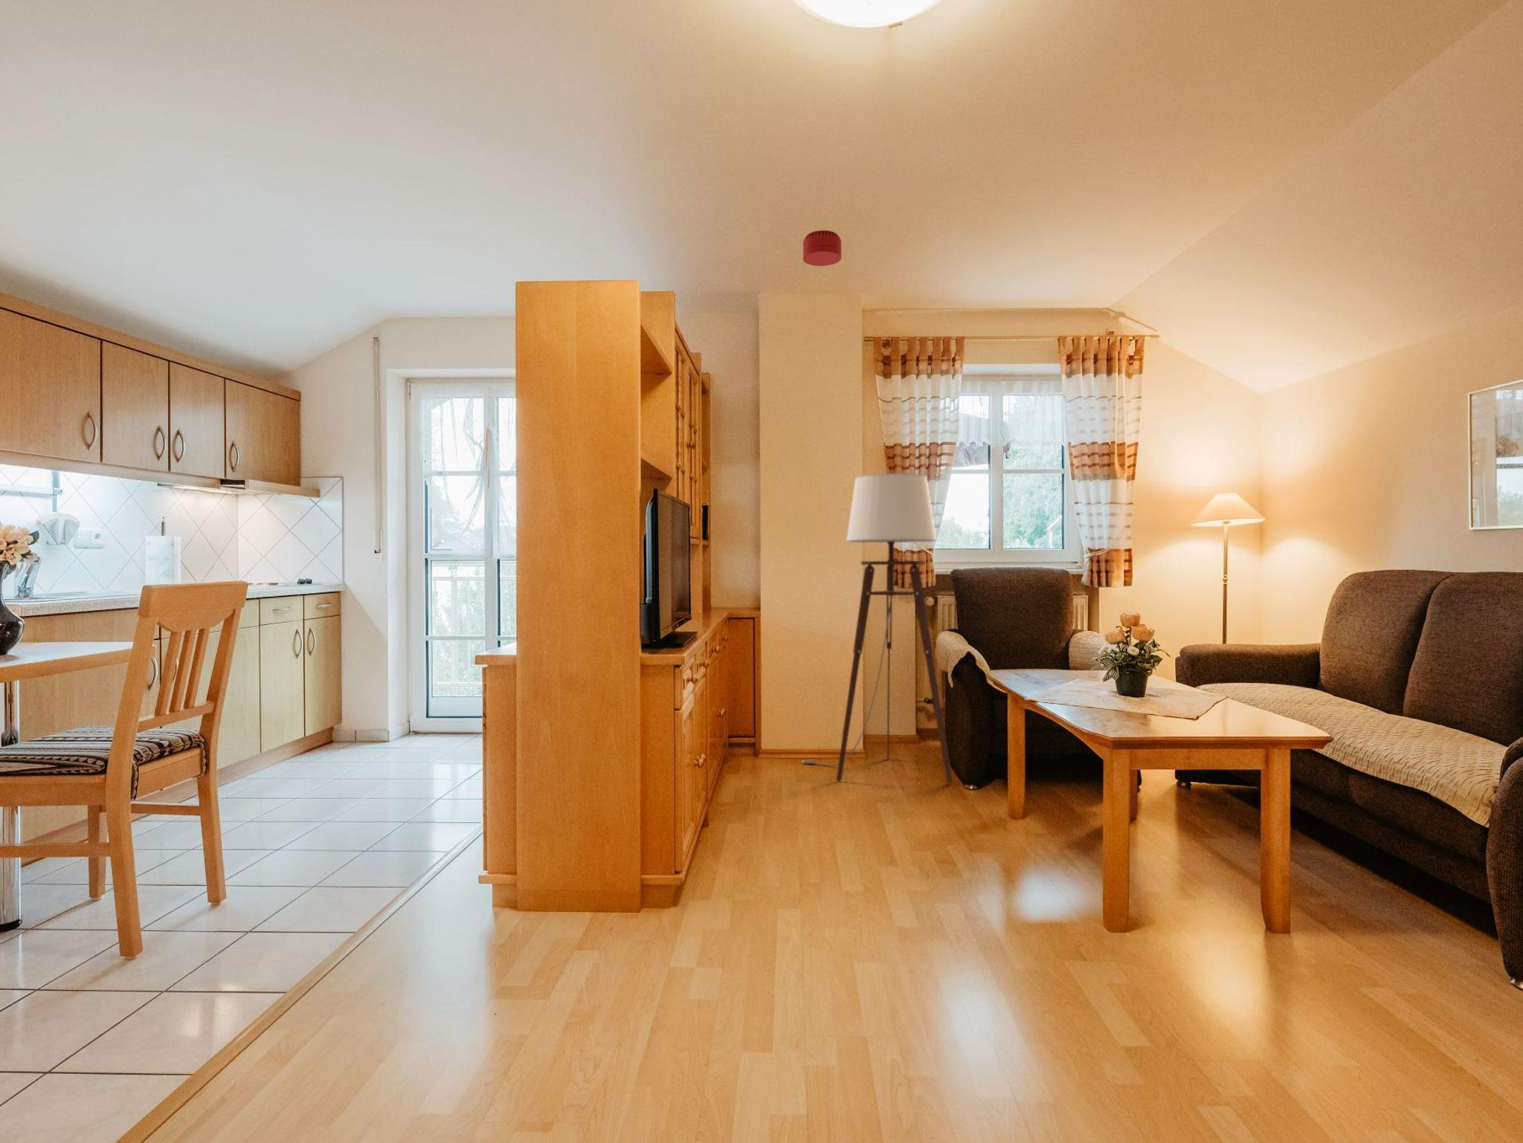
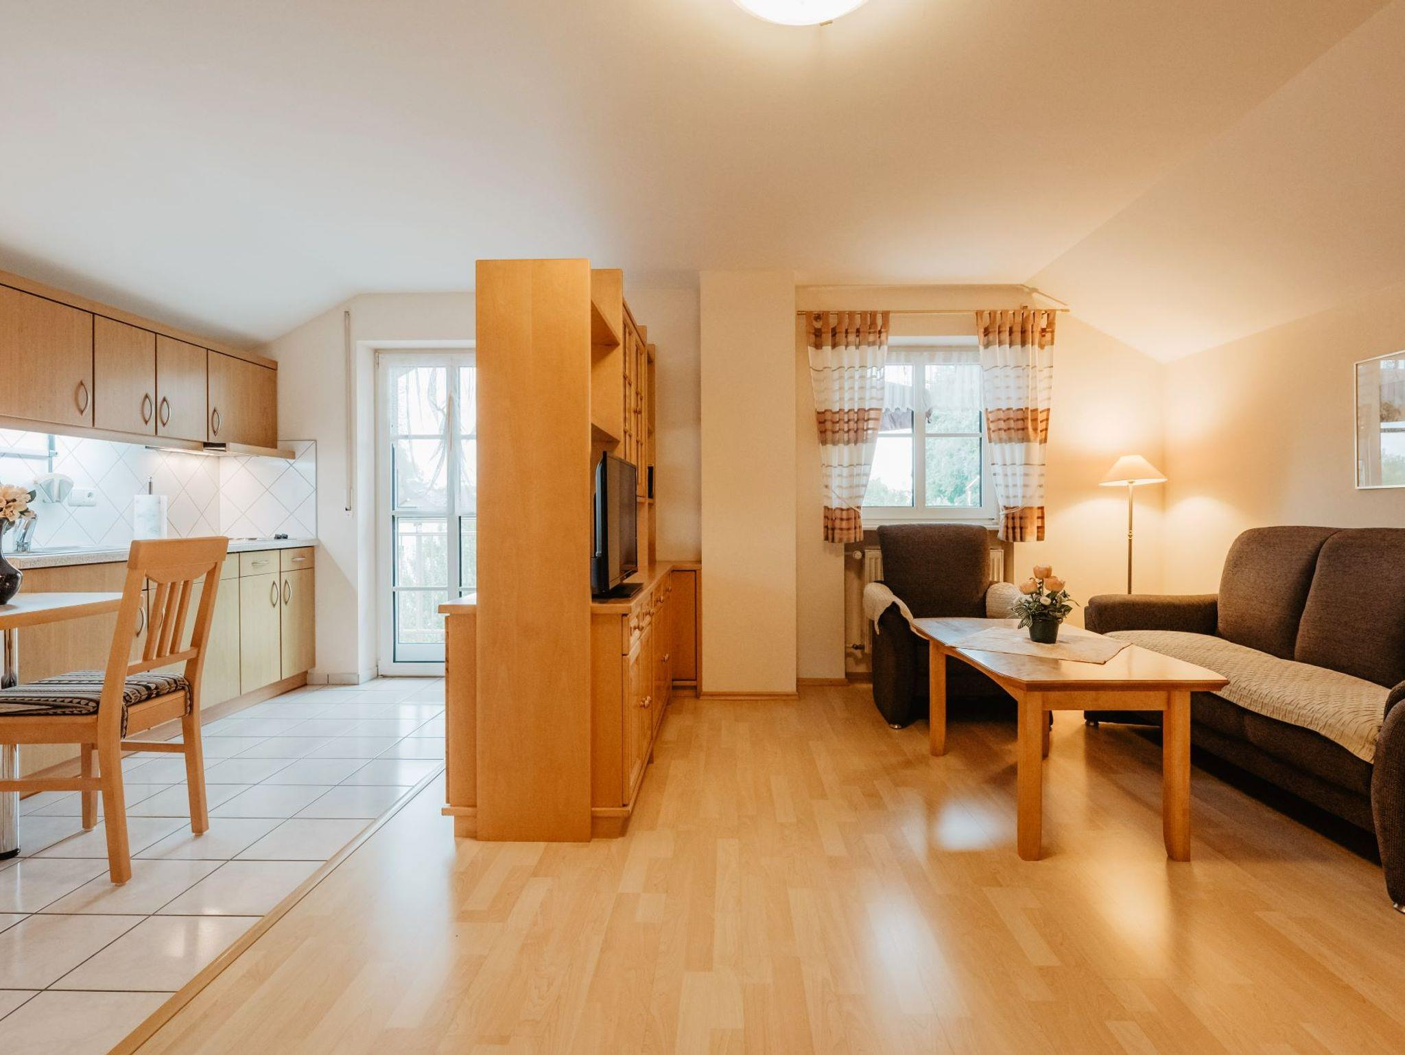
- floor lamp (866, 626)
- smoke detector (822, 247)
